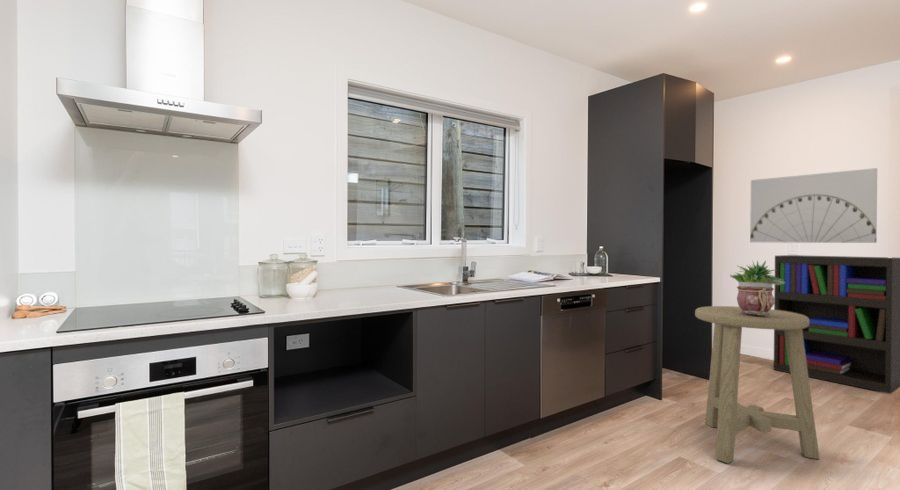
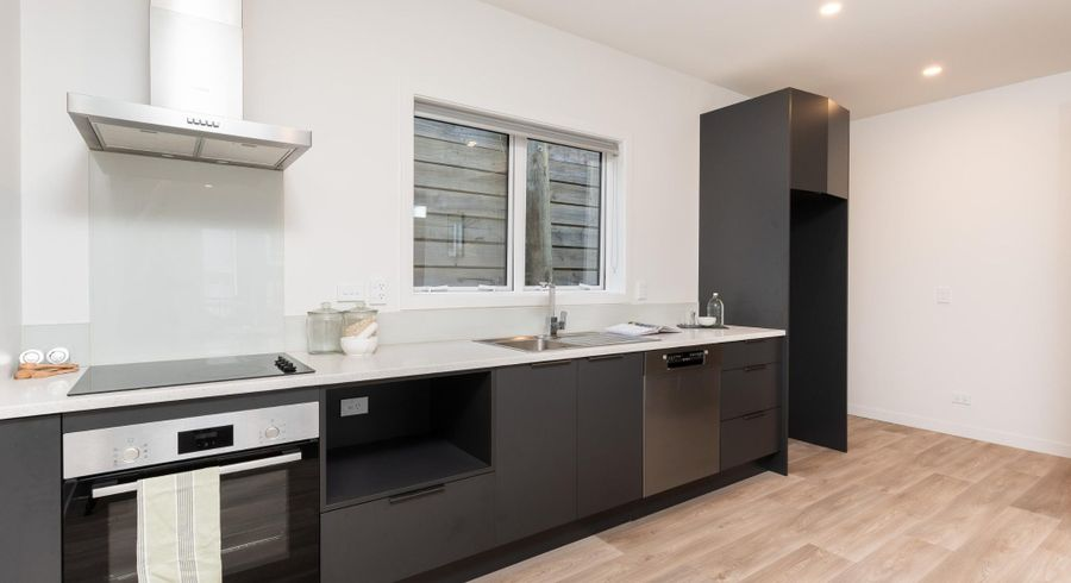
- wall art (808, 208)
- bookshelf (835, 316)
- potted plant (754, 286)
- stool (738, 380)
